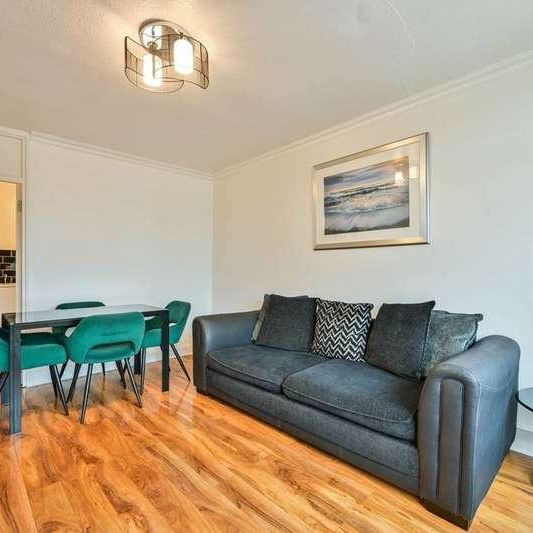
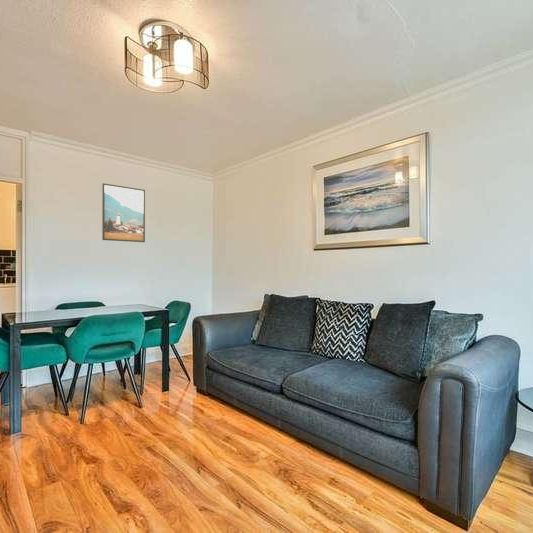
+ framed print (124, 214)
